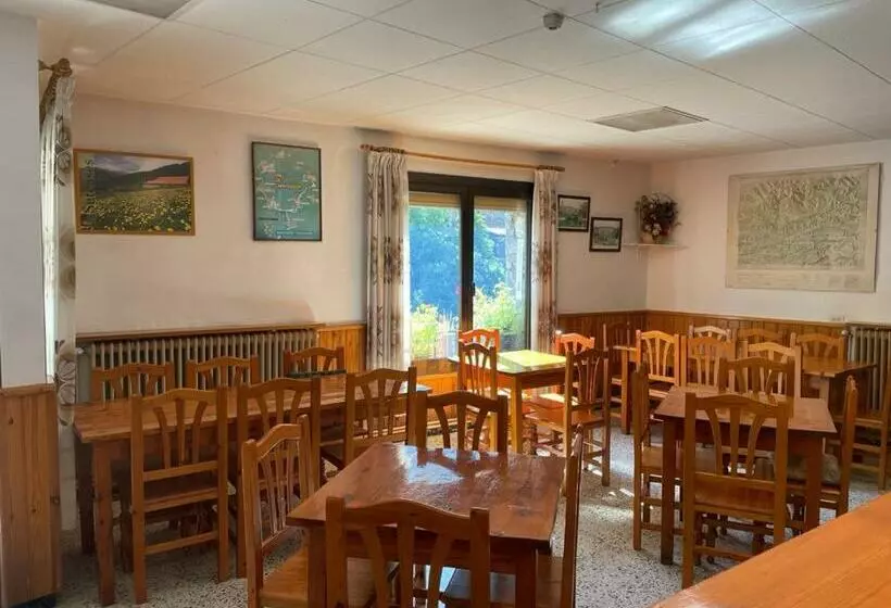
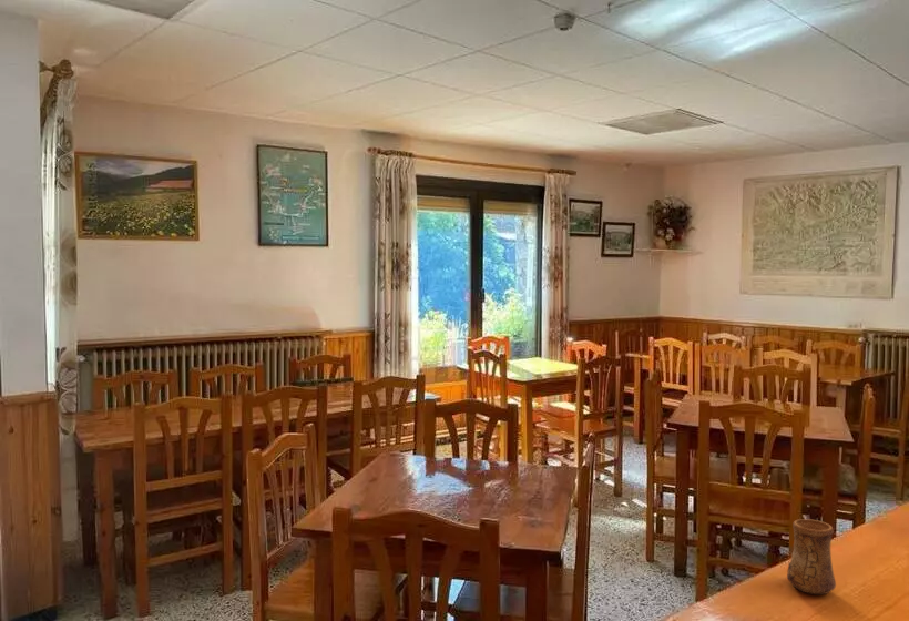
+ cup (811, 556)
